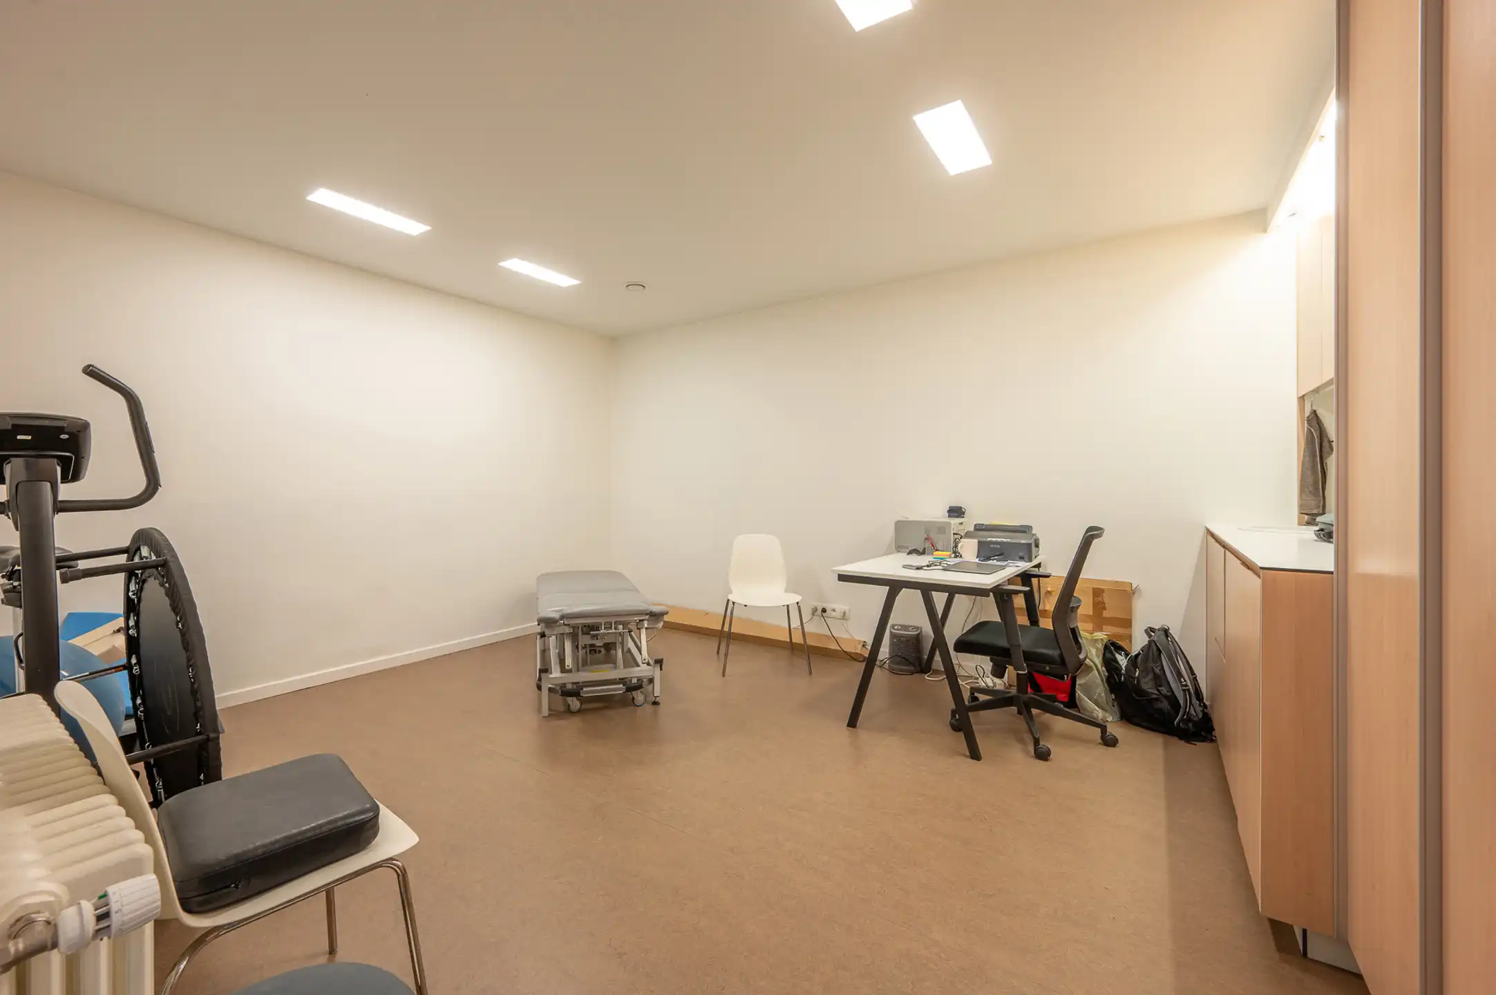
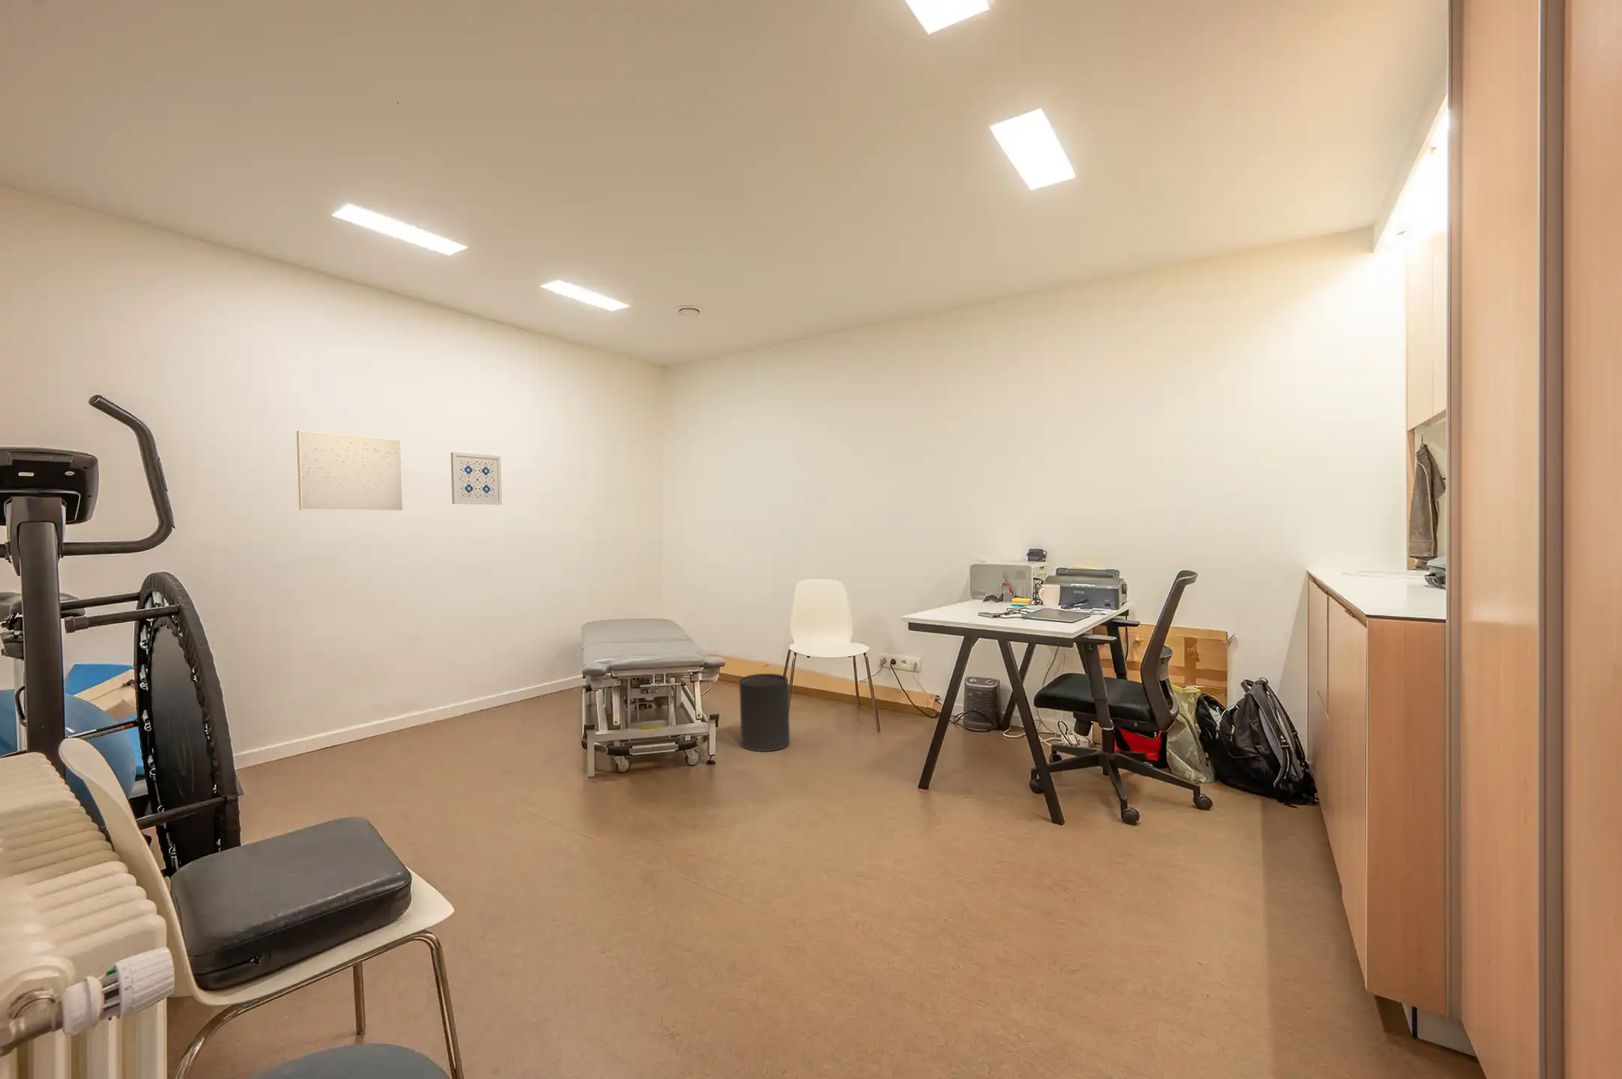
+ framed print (352, 473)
+ trash can (765, 711)
+ wall art (477, 479)
